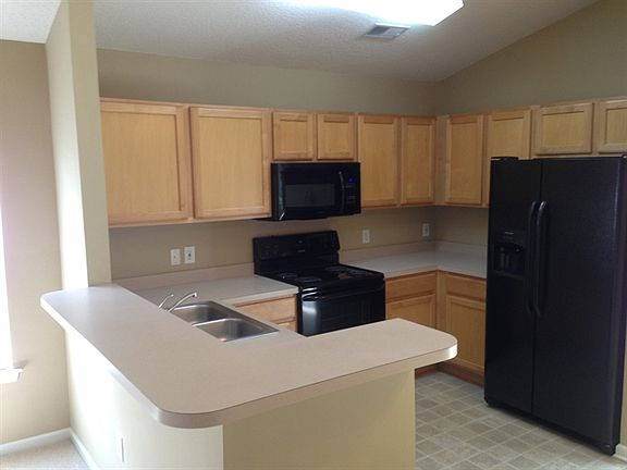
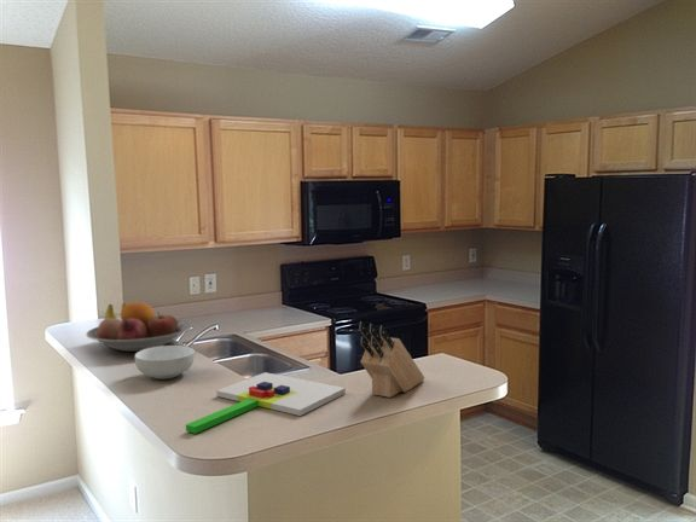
+ fruit bowl (139, 324)
+ knife block (390, 353)
+ chopping board (254, 400)
+ cereal bowl (164, 362)
